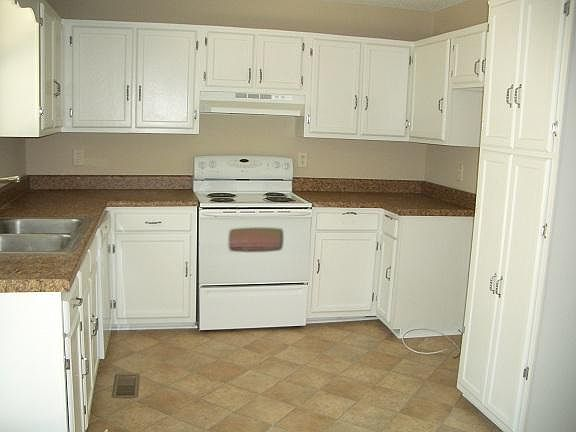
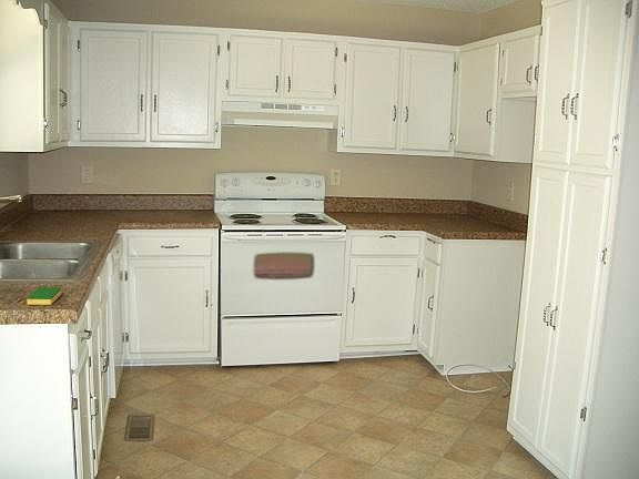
+ dish sponge (44, 295)
